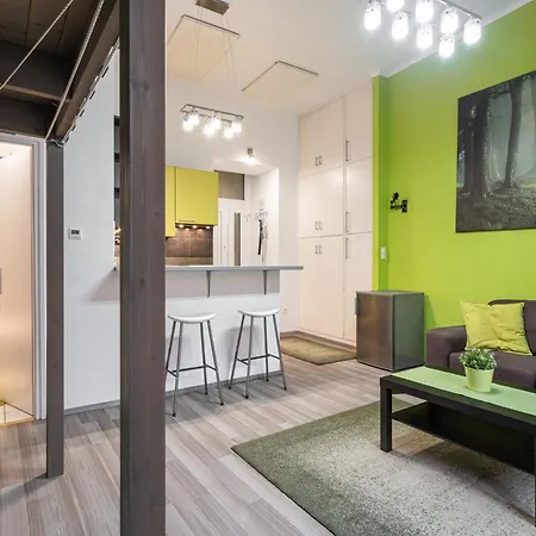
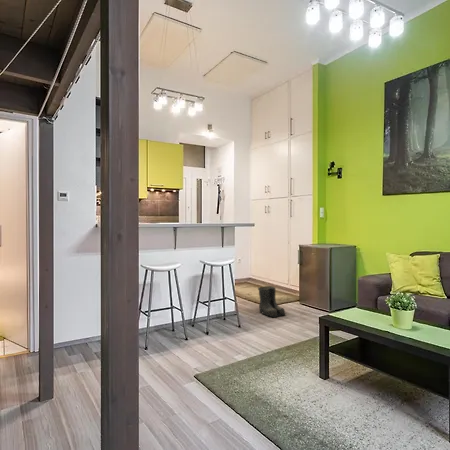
+ boots (270, 300)
